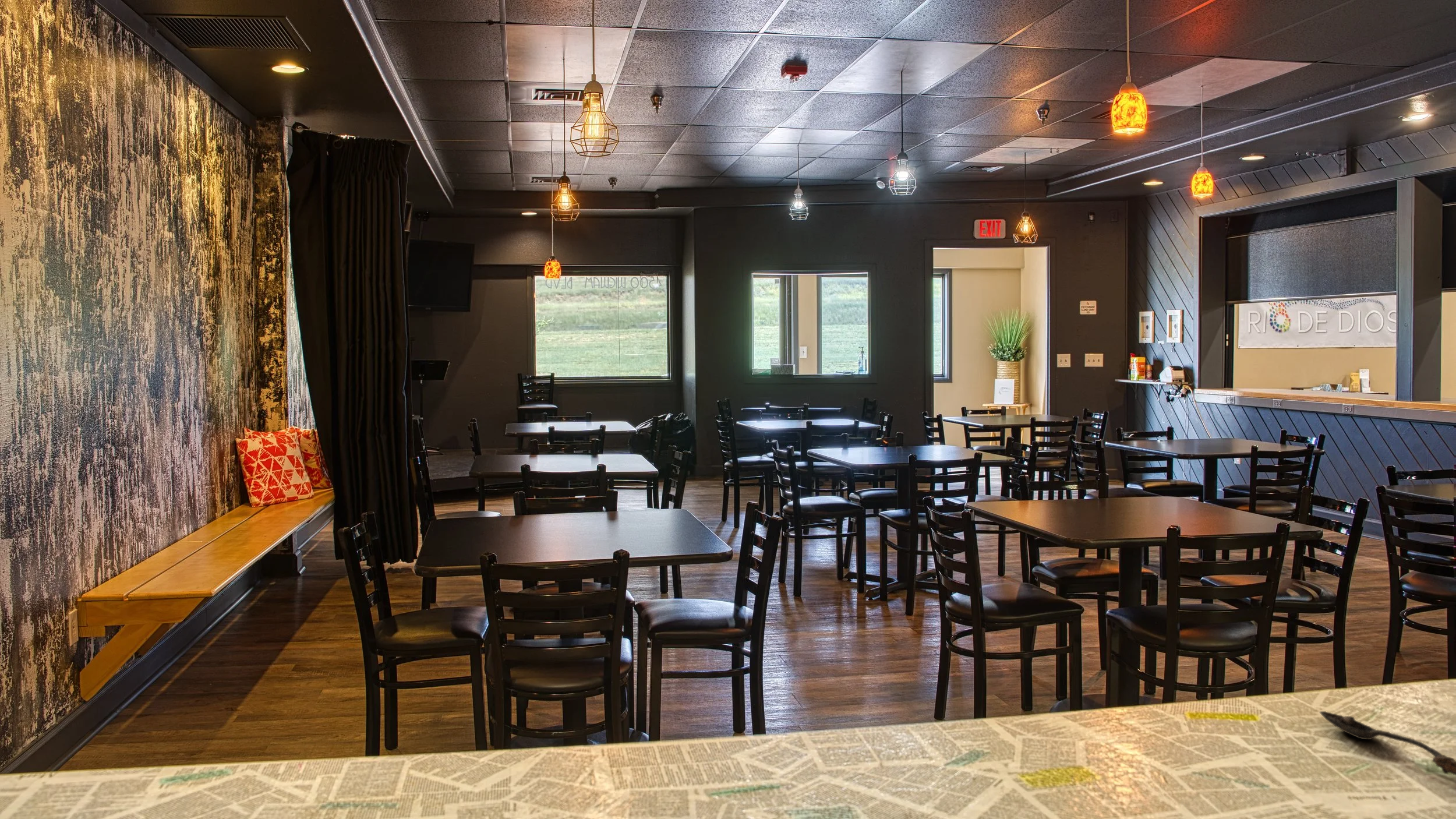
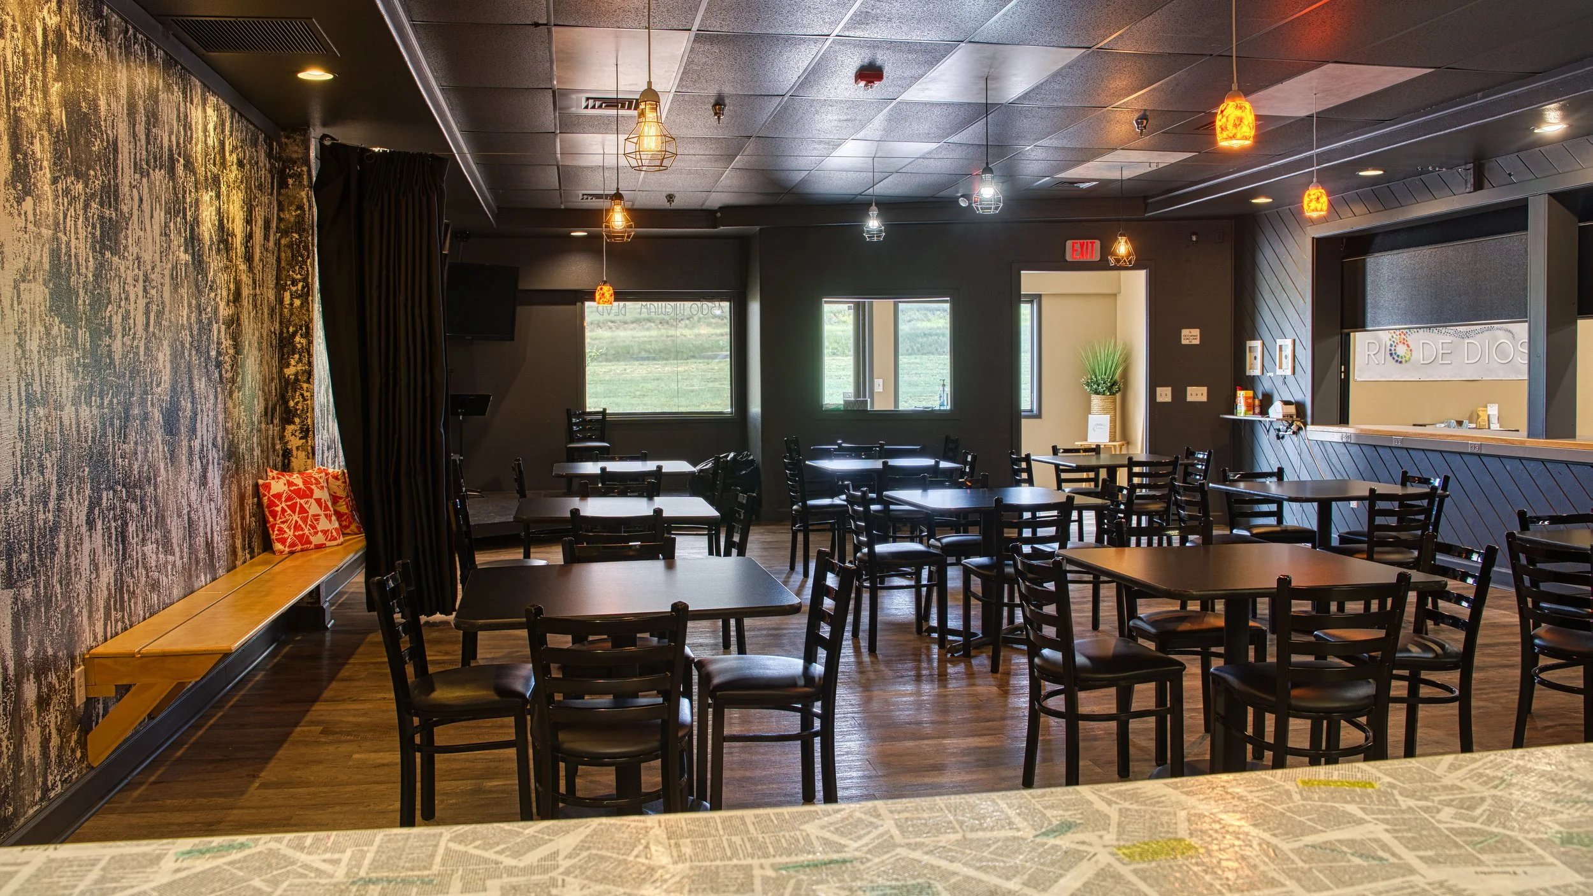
- spoon (1390, 738)
